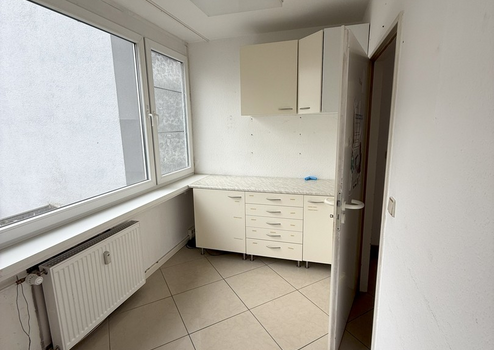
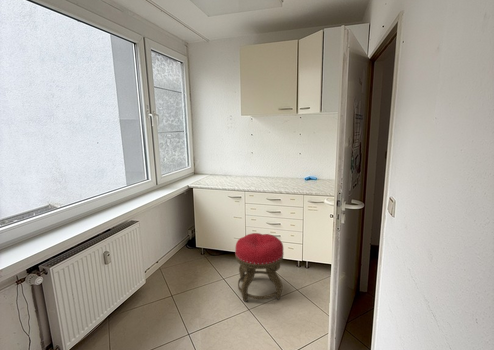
+ stool (259, 265)
